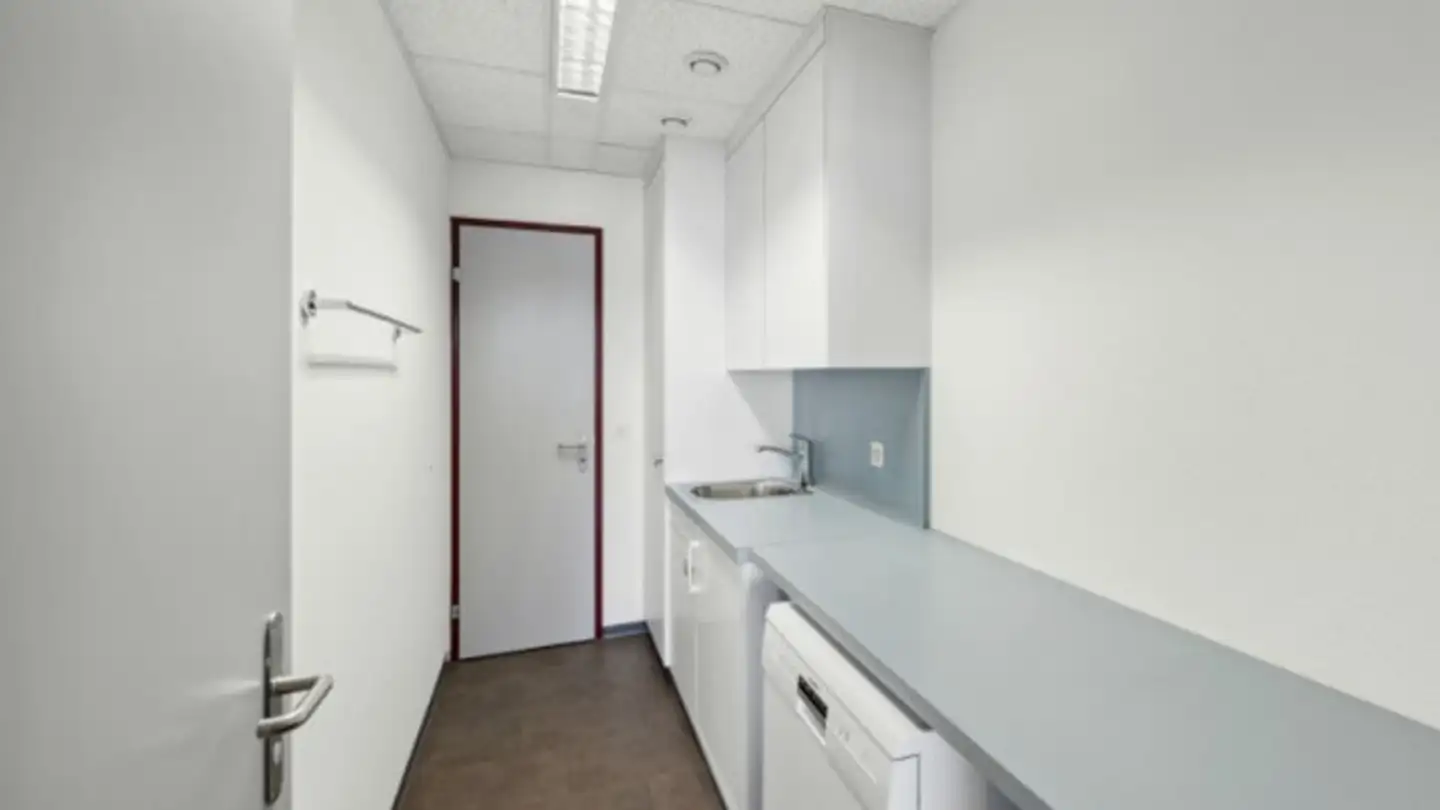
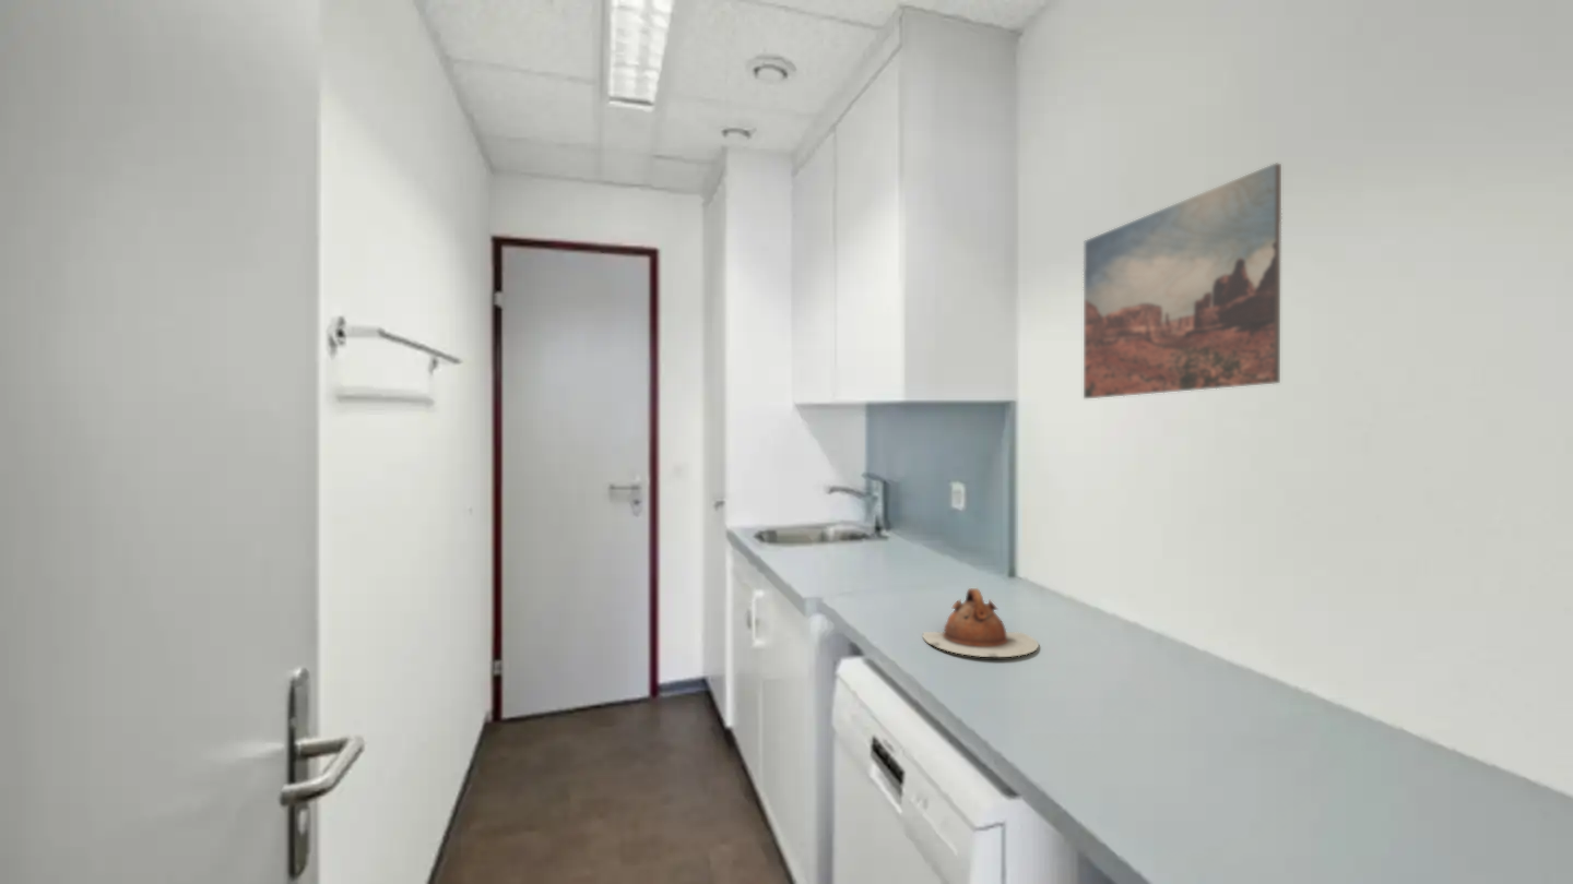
+ wall art (1166, 300)
+ teapot (979, 614)
